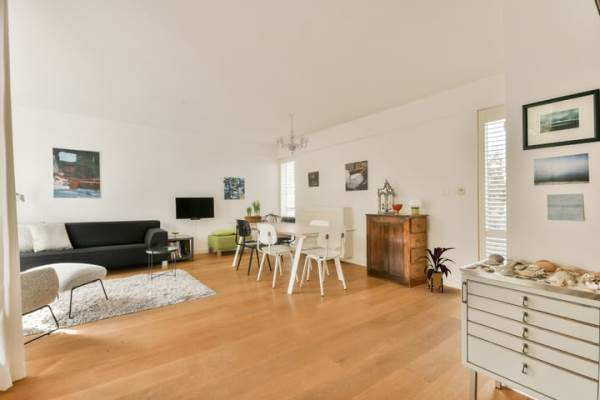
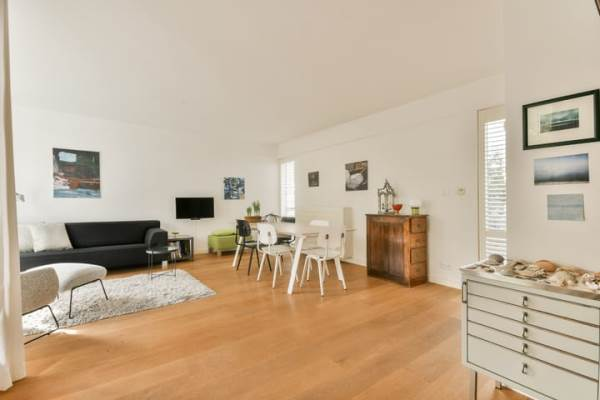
- chandelier (291, 134)
- house plant (435, 268)
